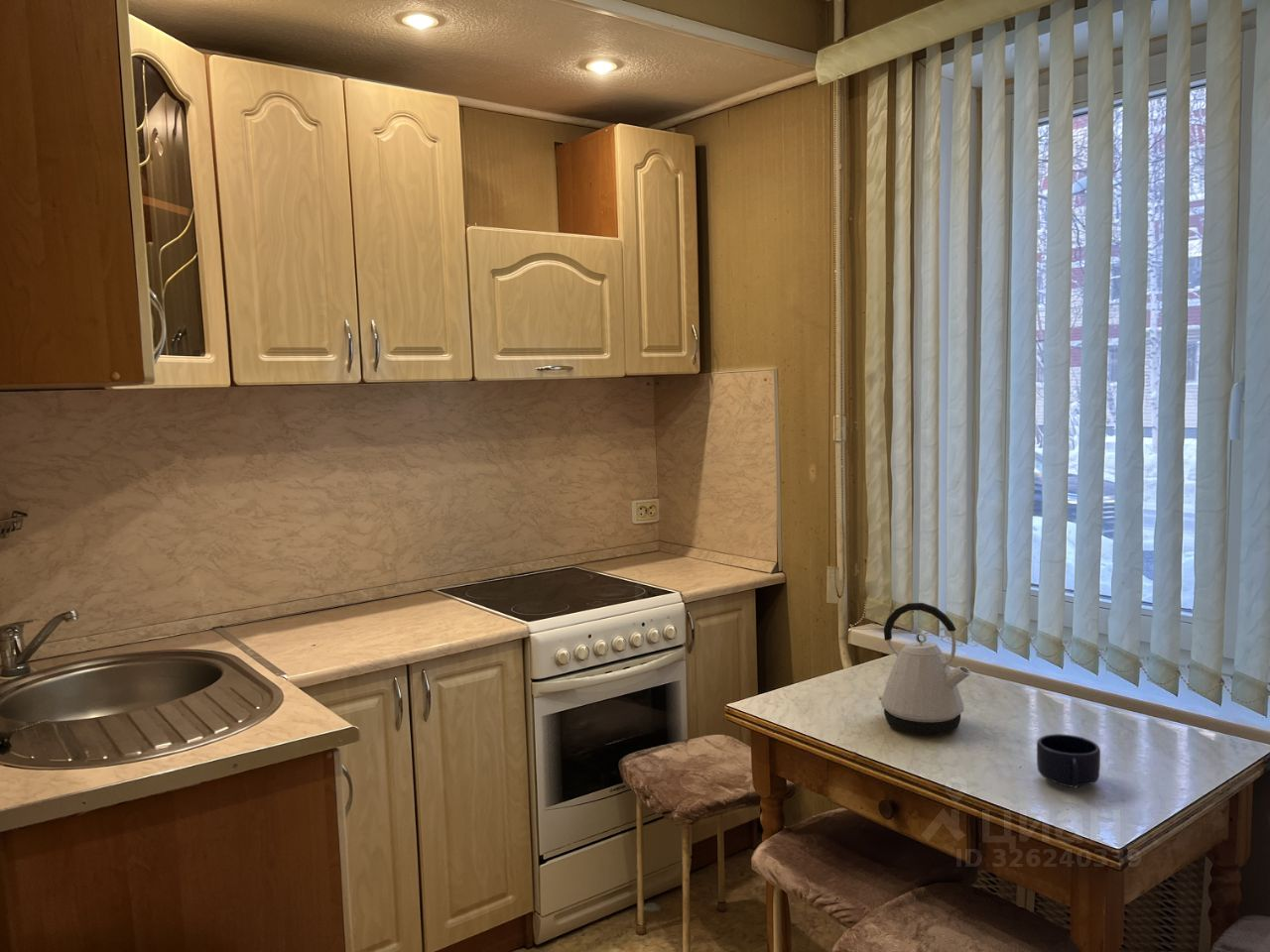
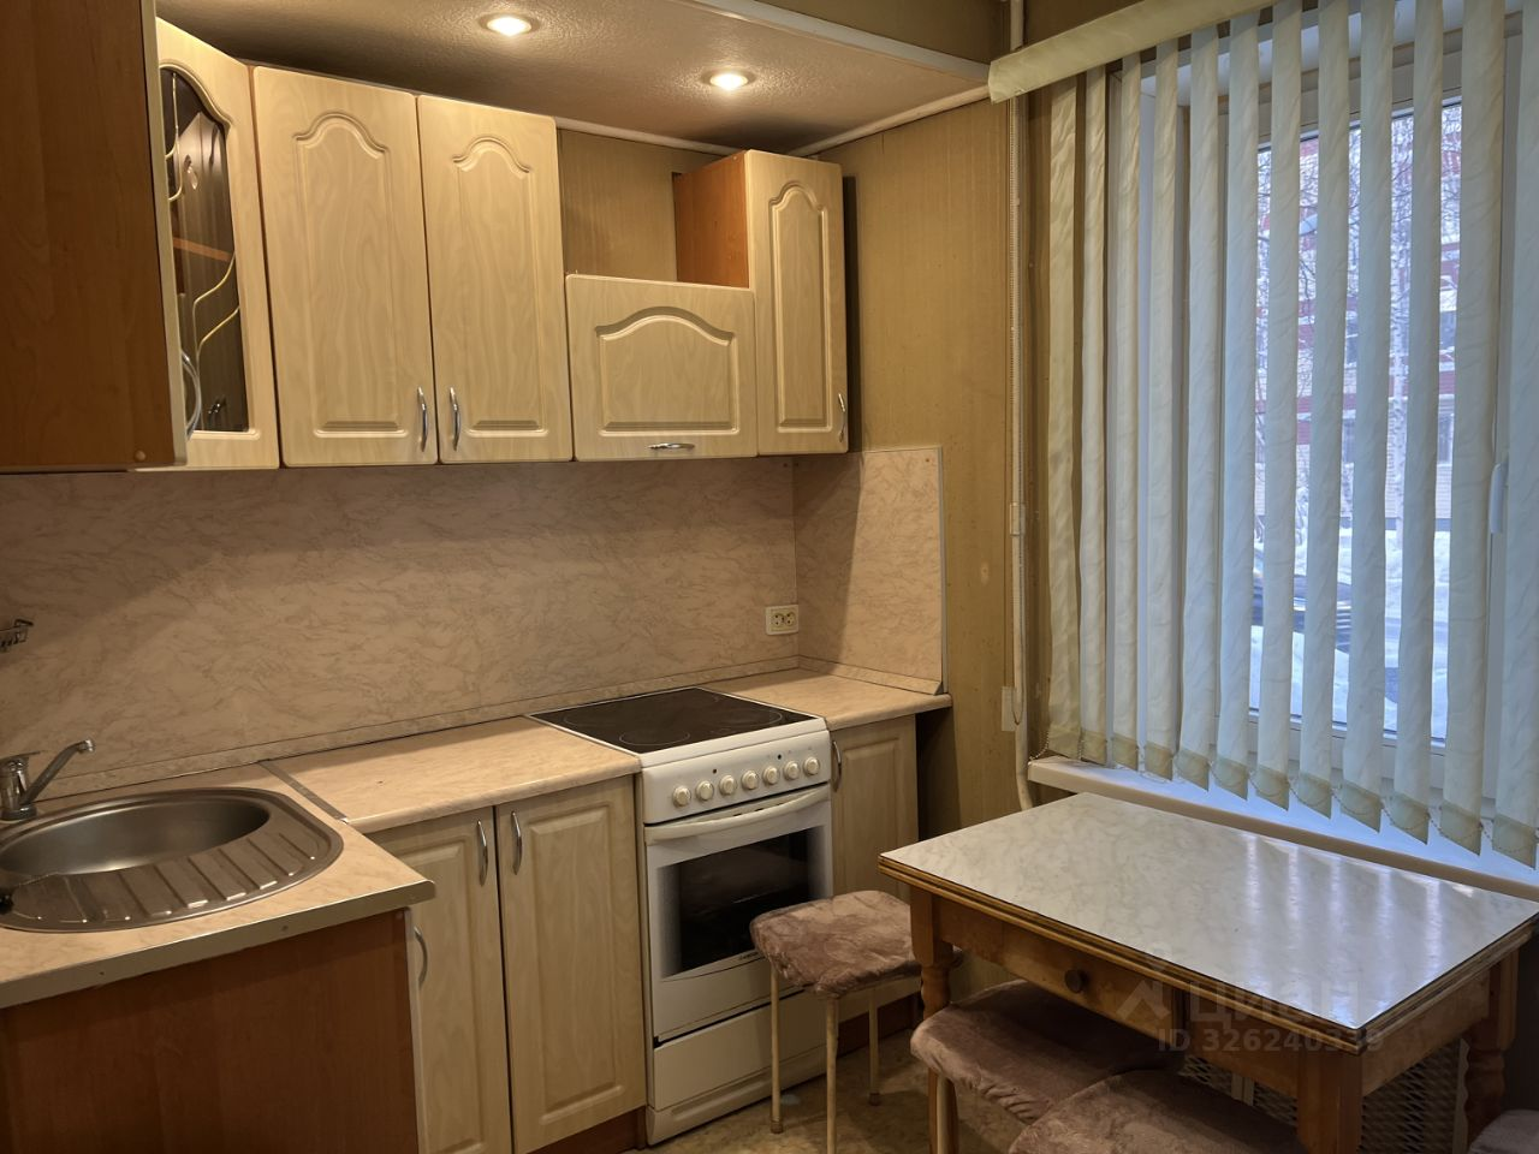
- mug (1069, 765)
- kettle (924, 664)
